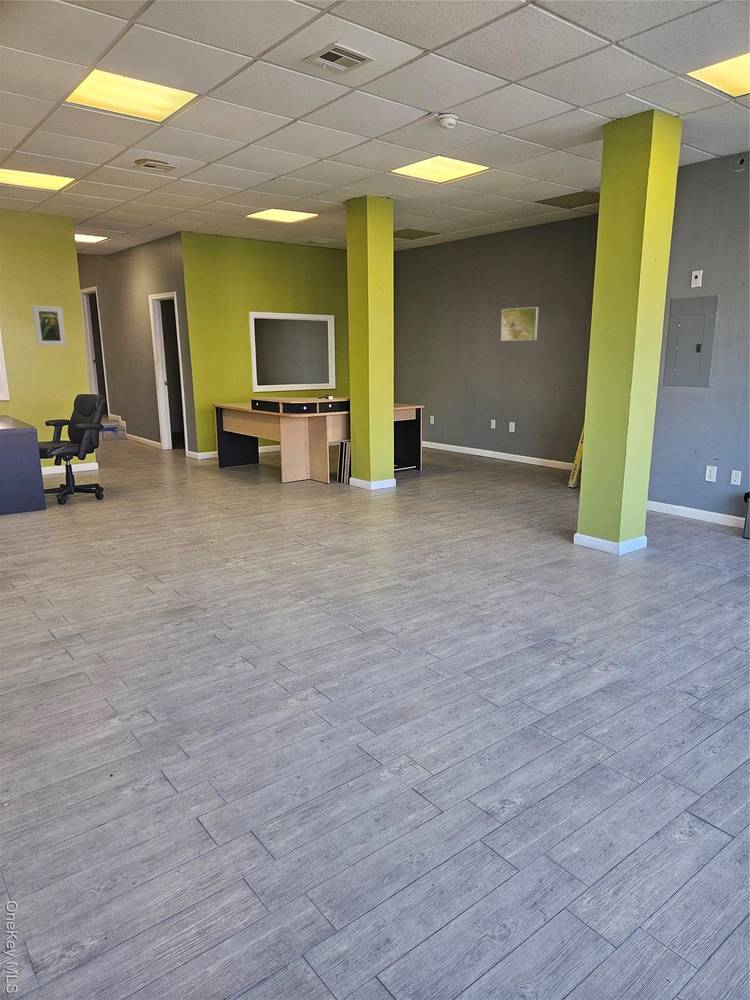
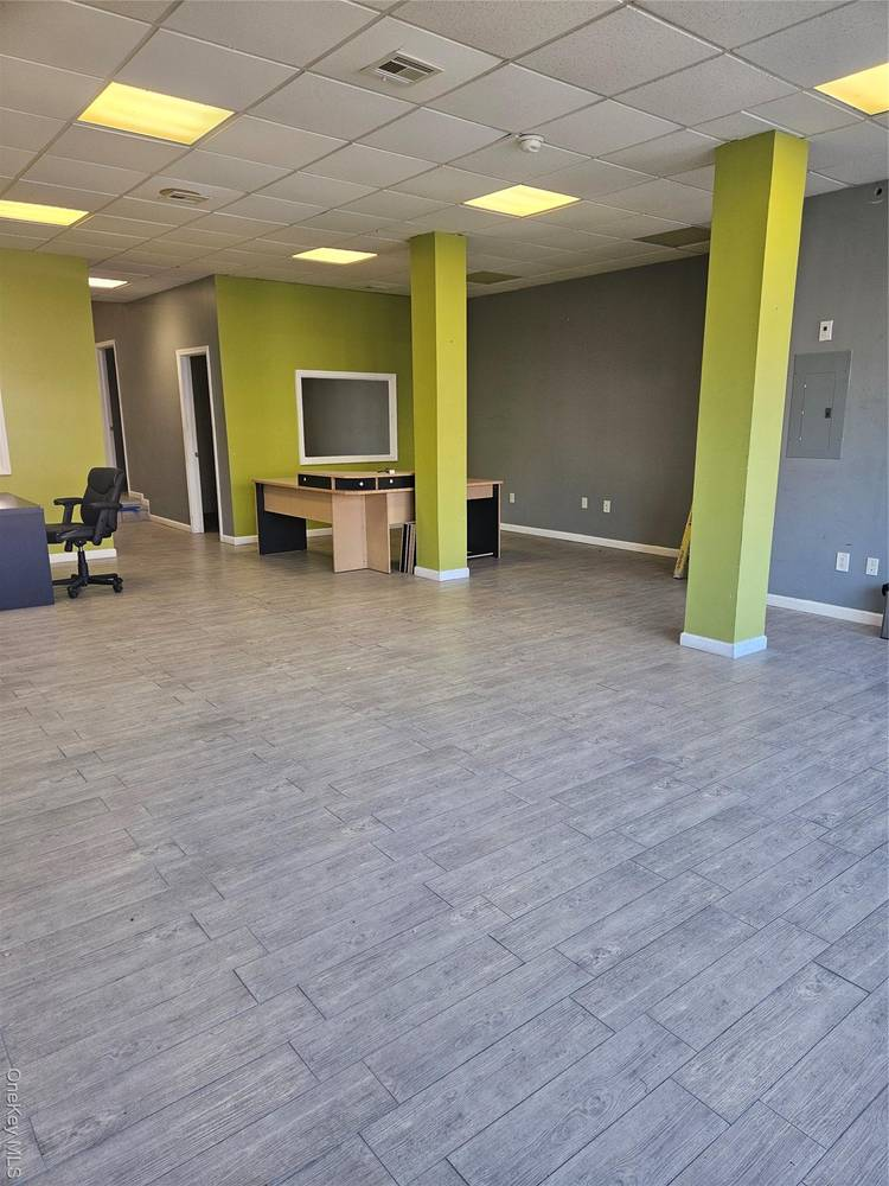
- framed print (49, 326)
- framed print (519, 324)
